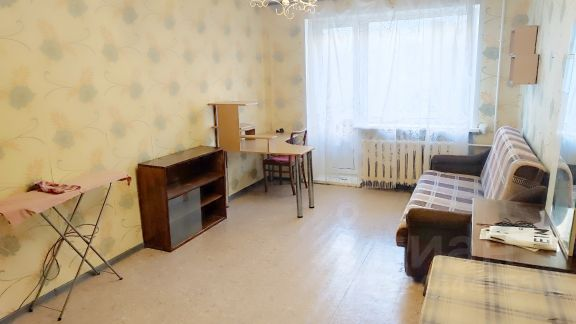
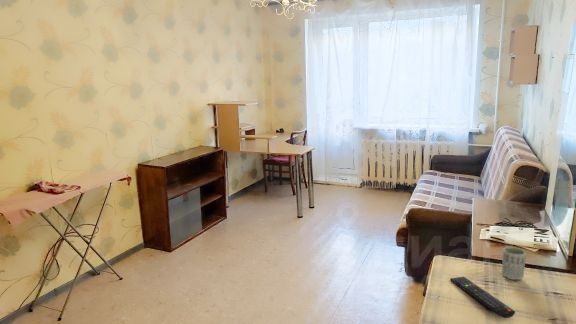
+ cup (513, 263)
+ remote control (480, 295)
